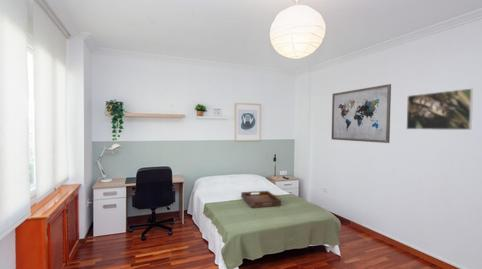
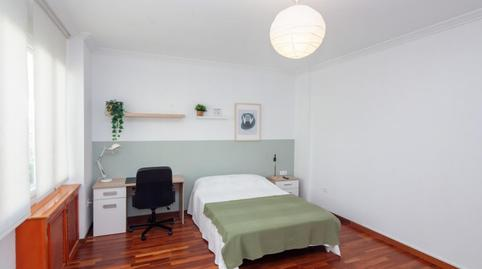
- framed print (436, 111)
- serving tray (260, 198)
- wall art (357, 115)
